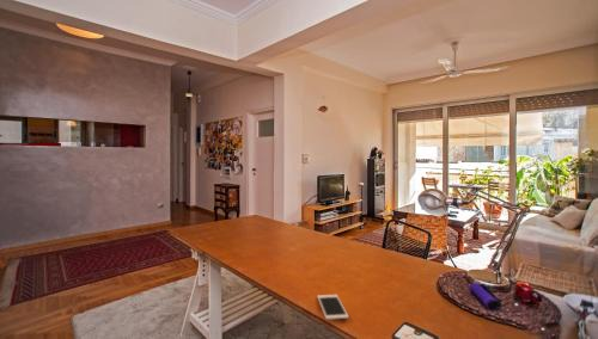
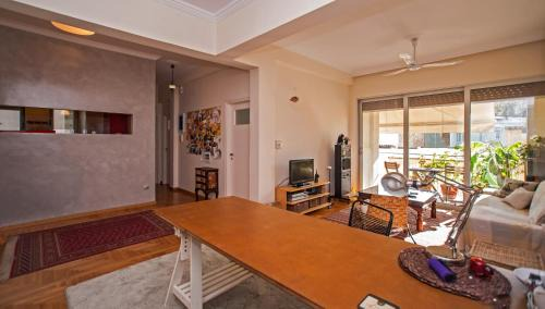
- cell phone (331, 306)
